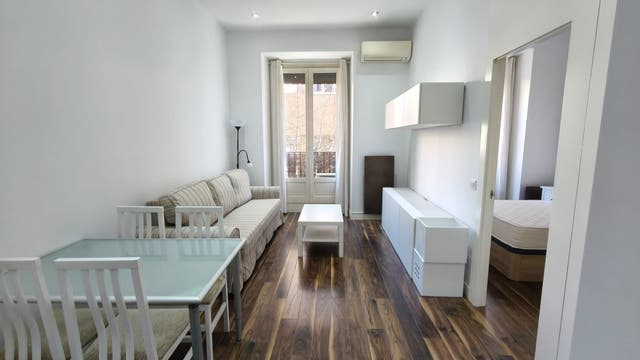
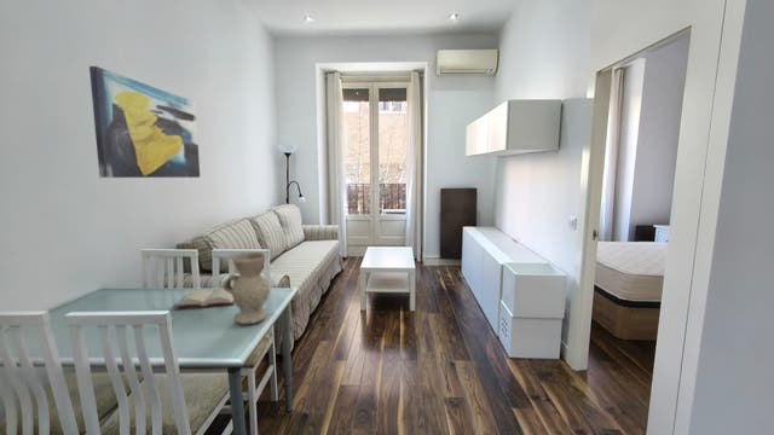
+ vase (247, 286)
+ hardback book (208, 296)
+ wall art (156, 133)
